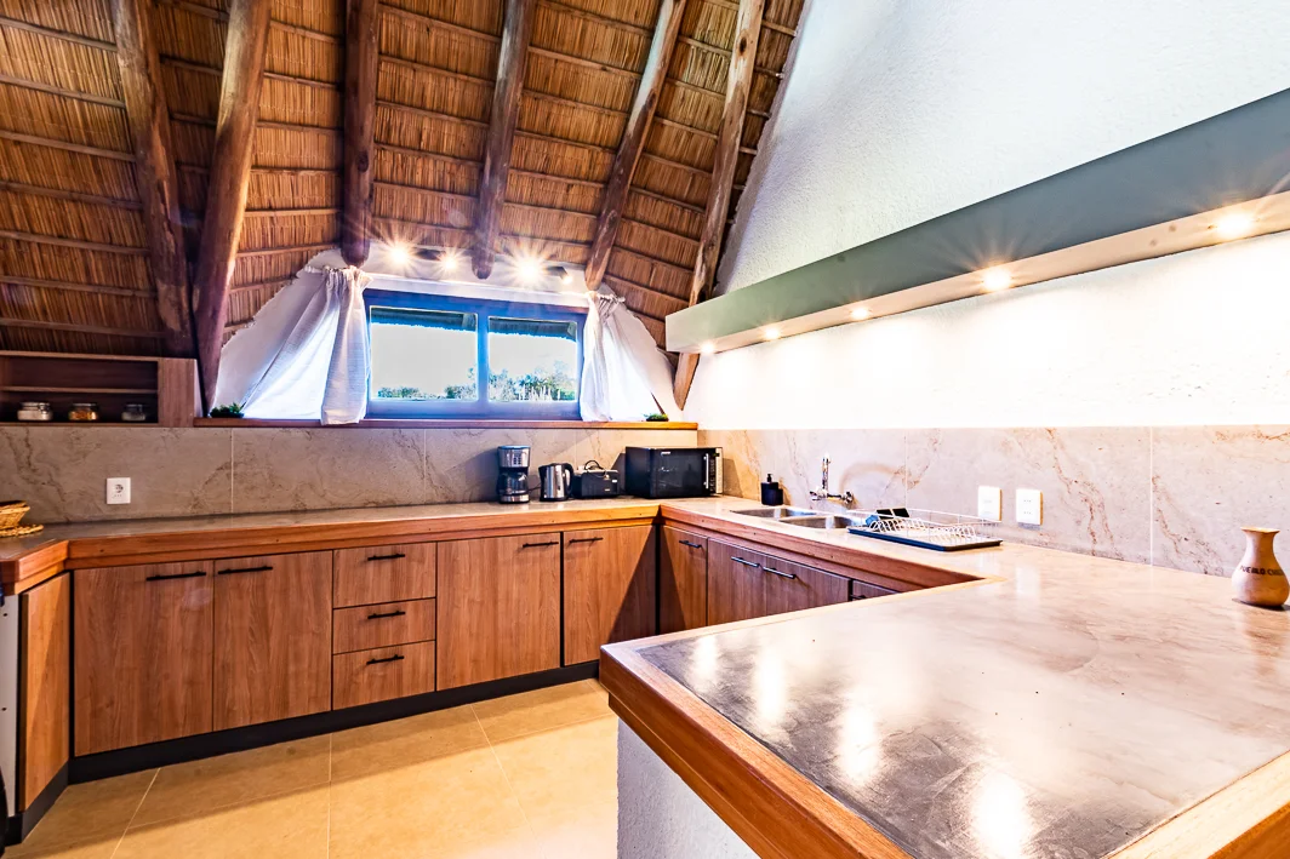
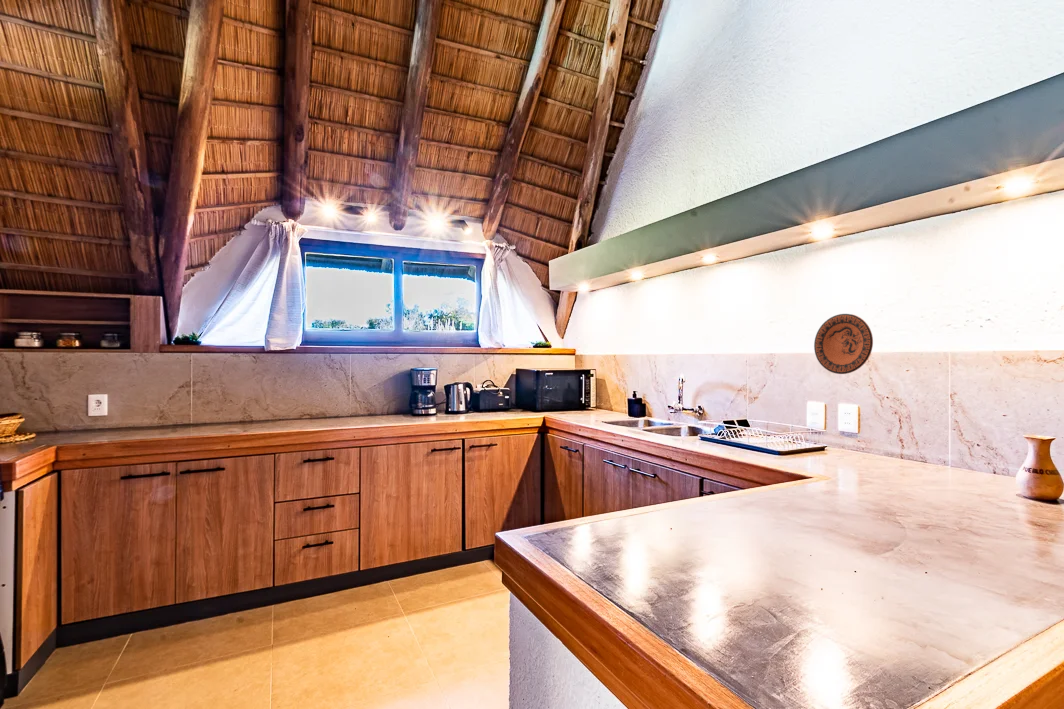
+ decorative plate (842, 343)
